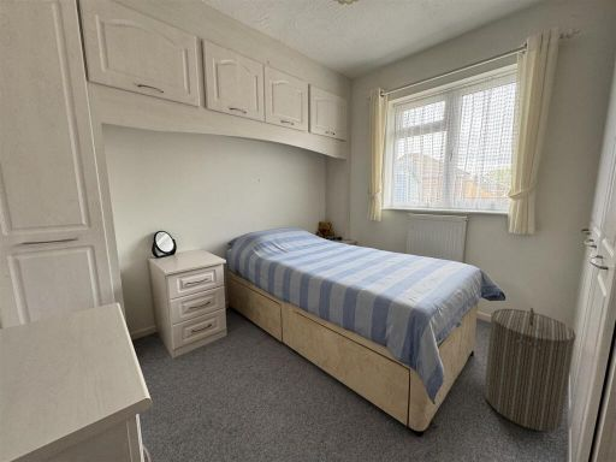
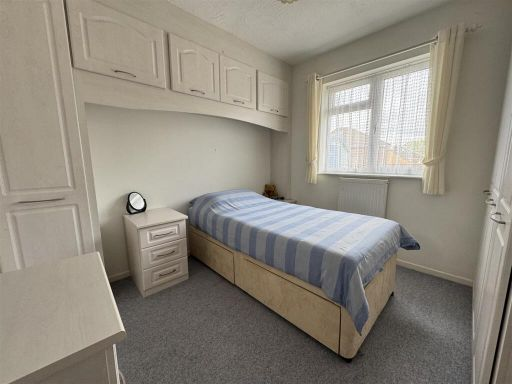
- laundry hamper (525, 357)
